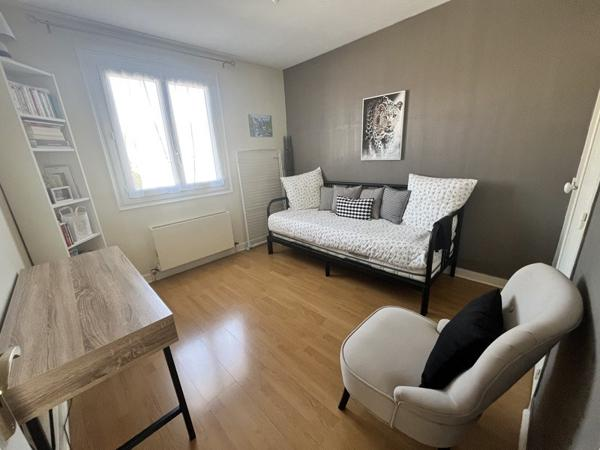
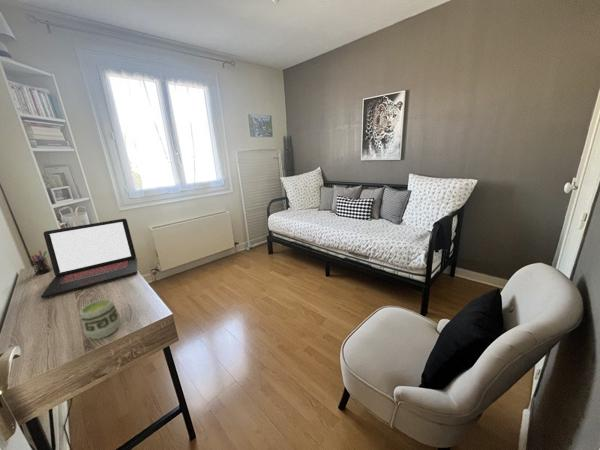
+ laptop (90, 253)
+ pen holder (41, 260)
+ cup (100, 318)
